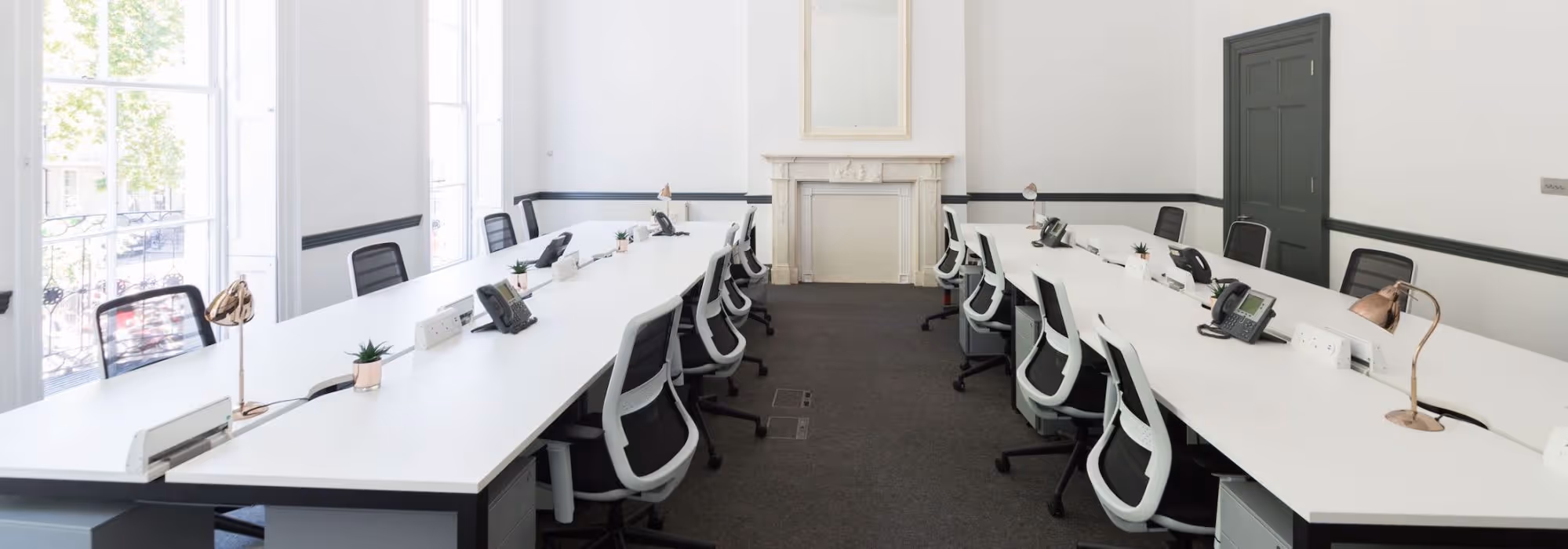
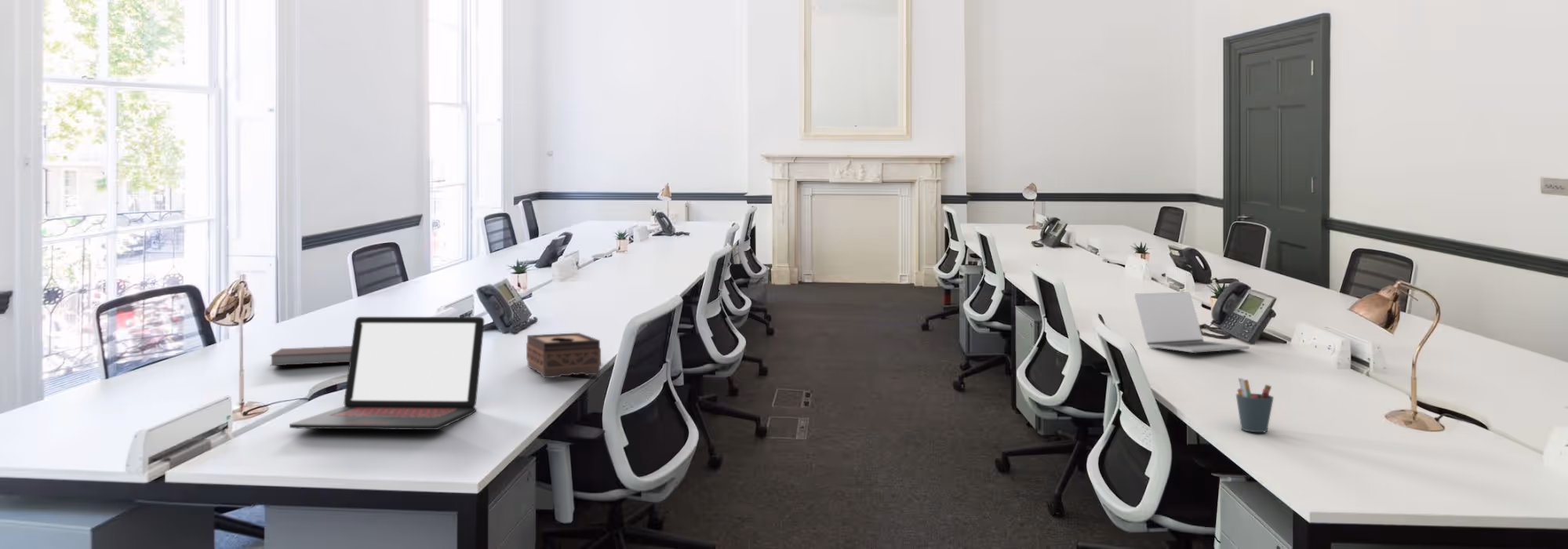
+ tissue box (562, 354)
+ notebook (321, 354)
+ laptop (1190, 321)
+ pen holder (1253, 403)
+ laptop (392, 369)
